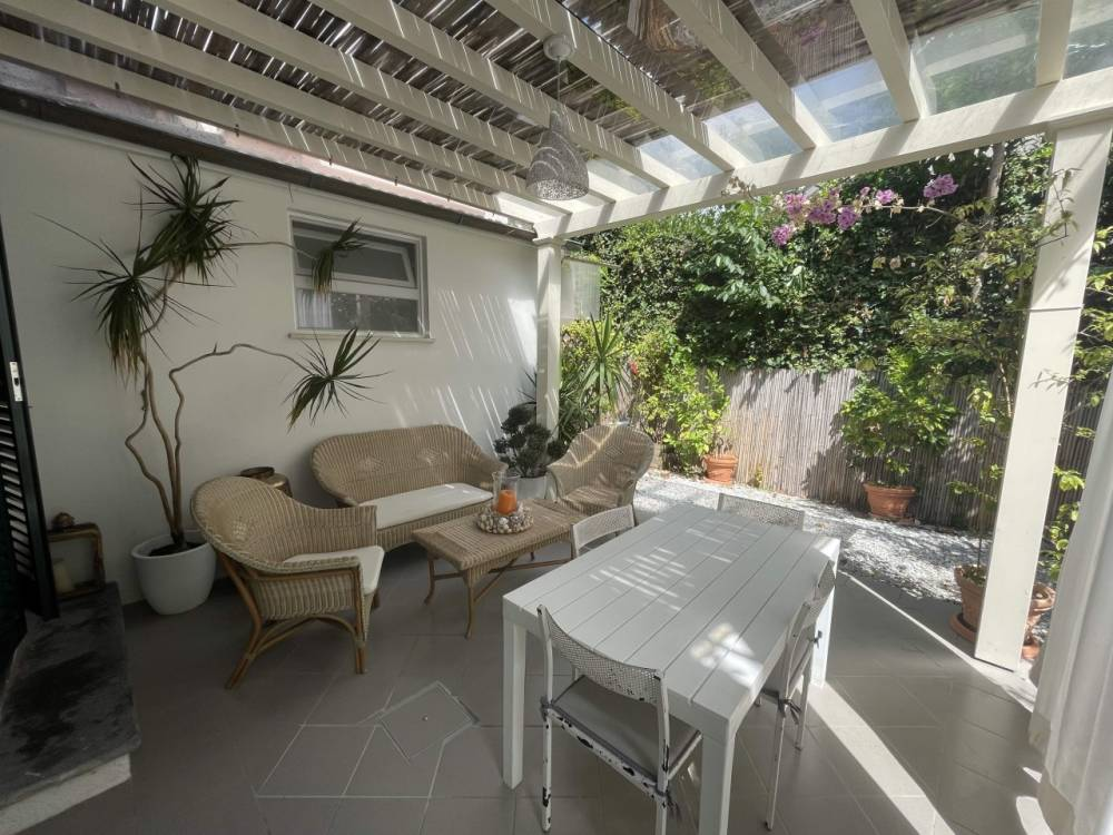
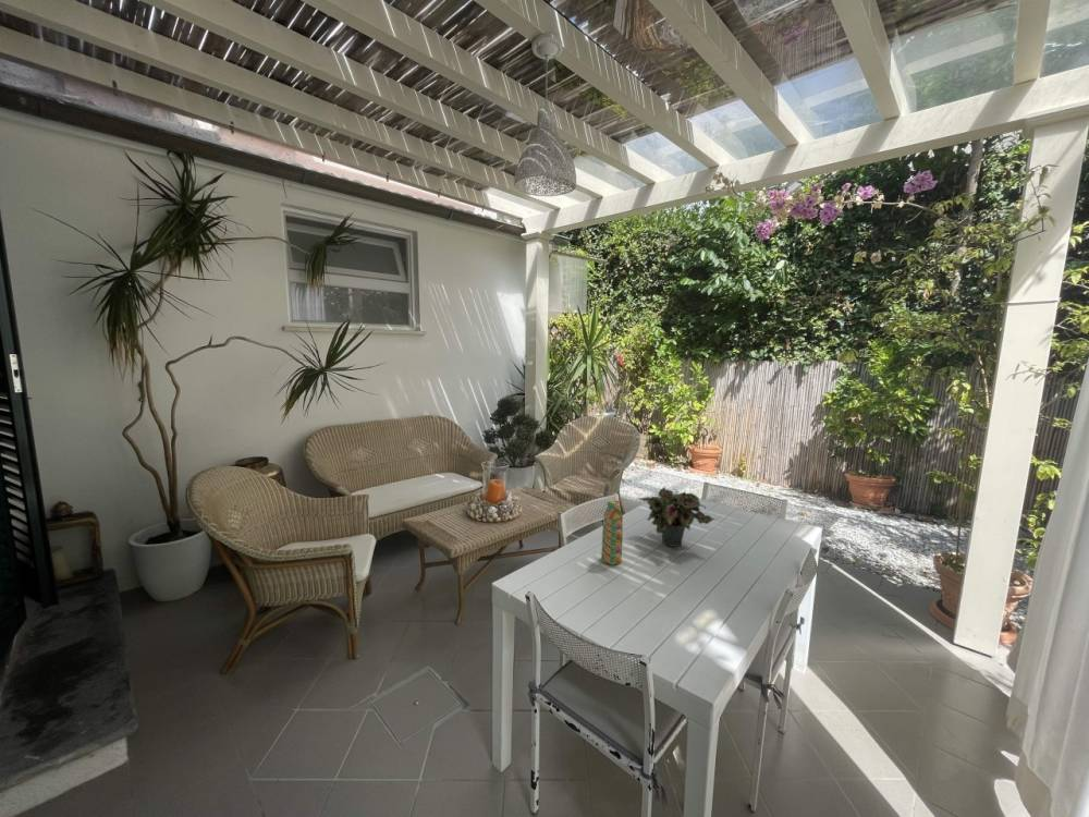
+ water bottle (612, 531)
+ potted plant (672, 519)
